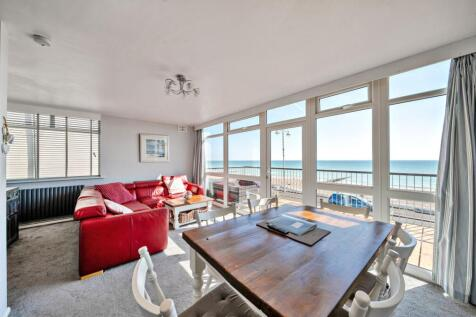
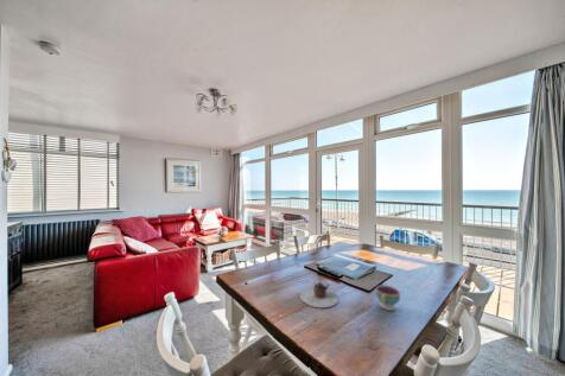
+ teapot (318, 287)
+ teacup (386, 298)
